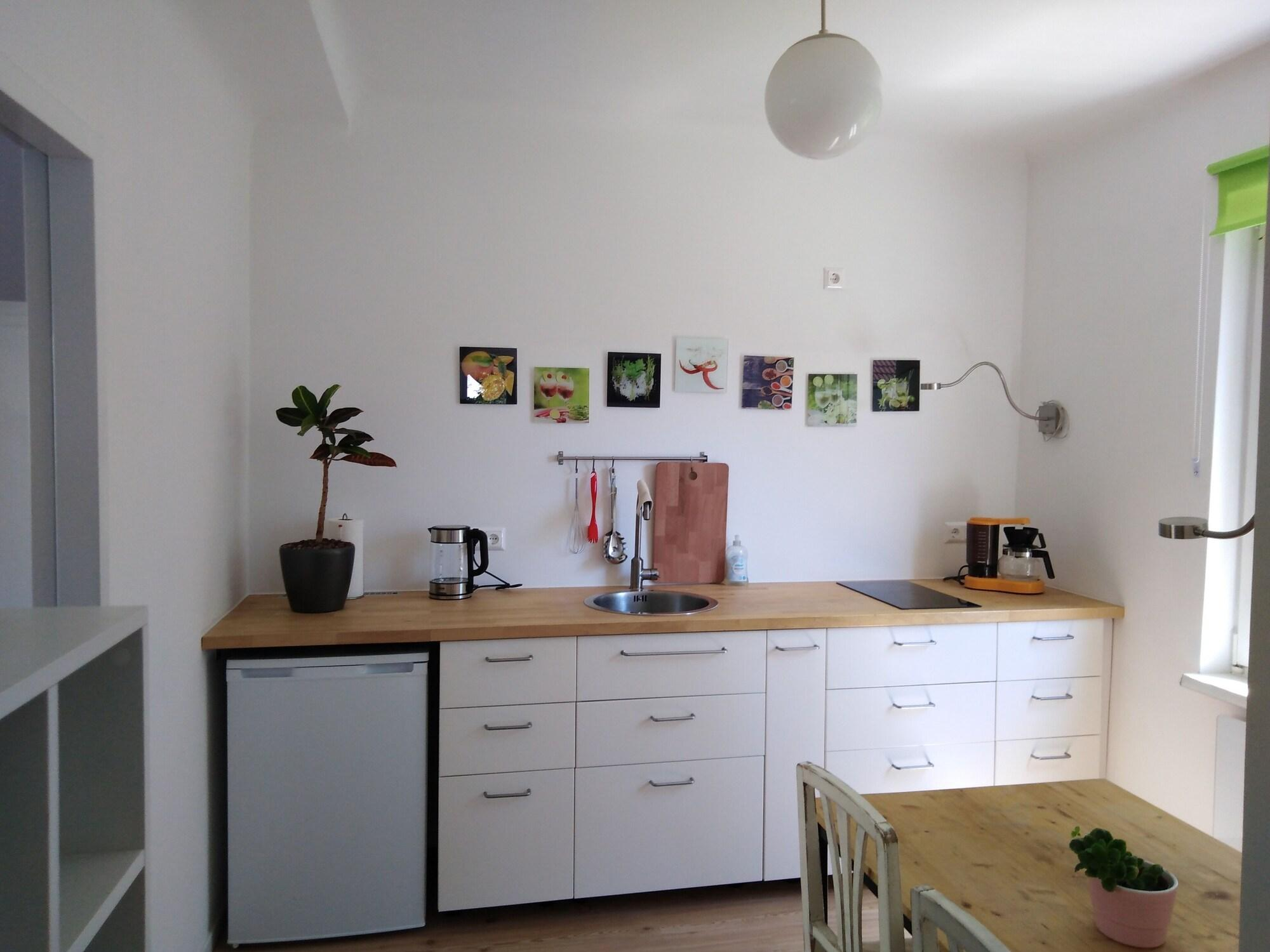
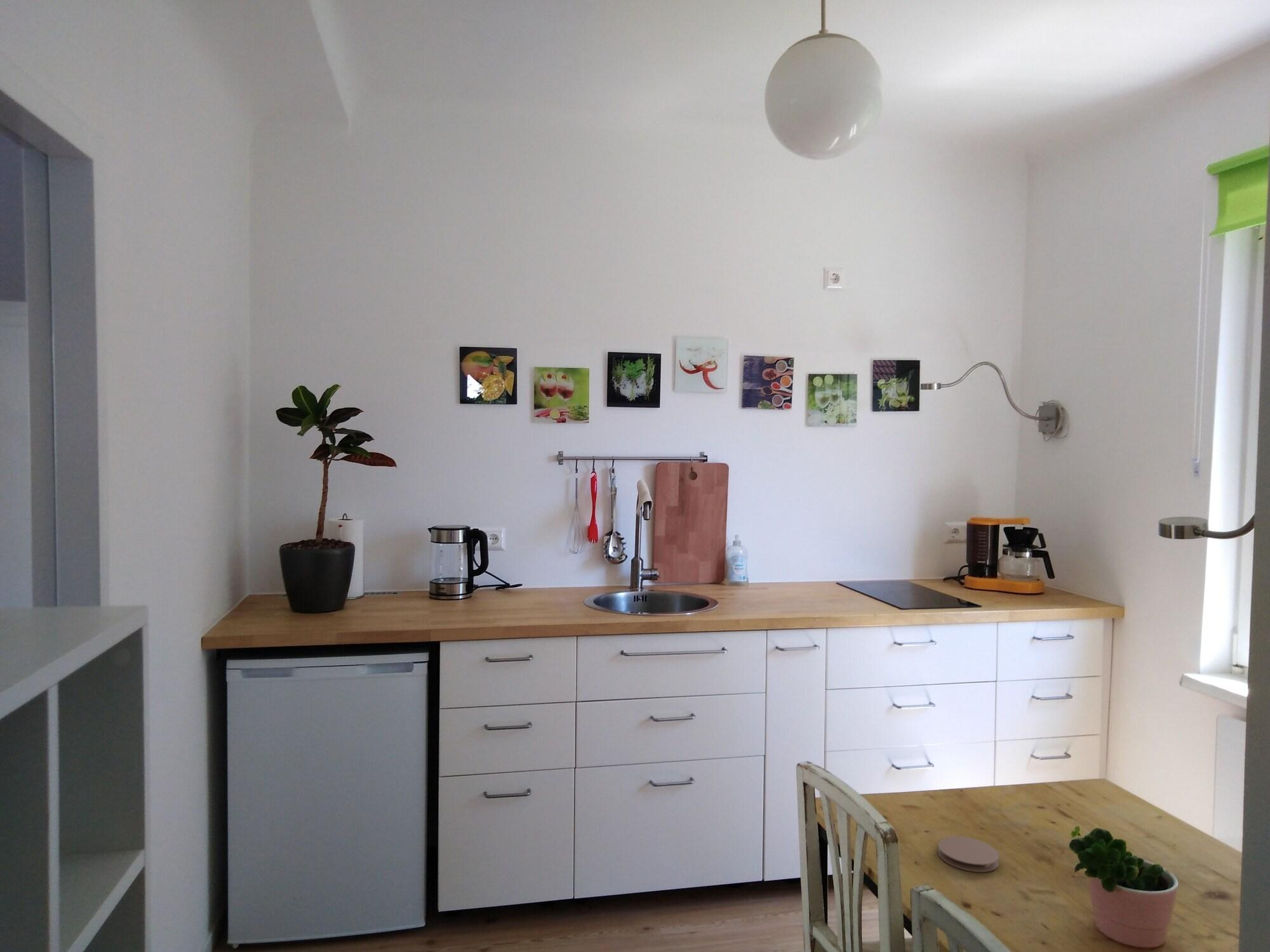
+ coaster (968, 853)
